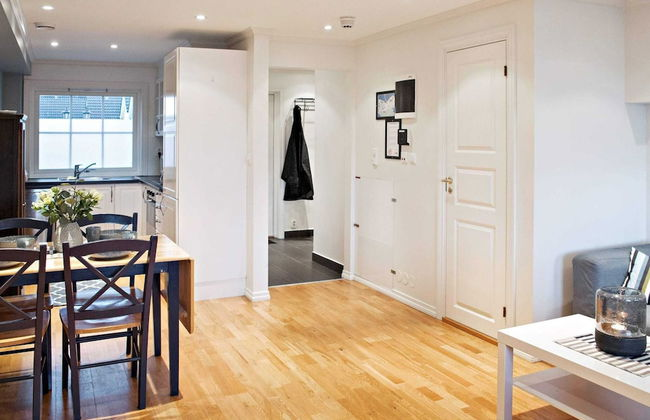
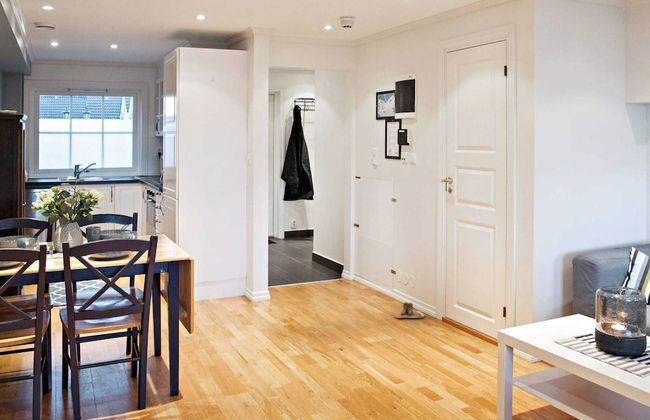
+ boots (408, 309)
